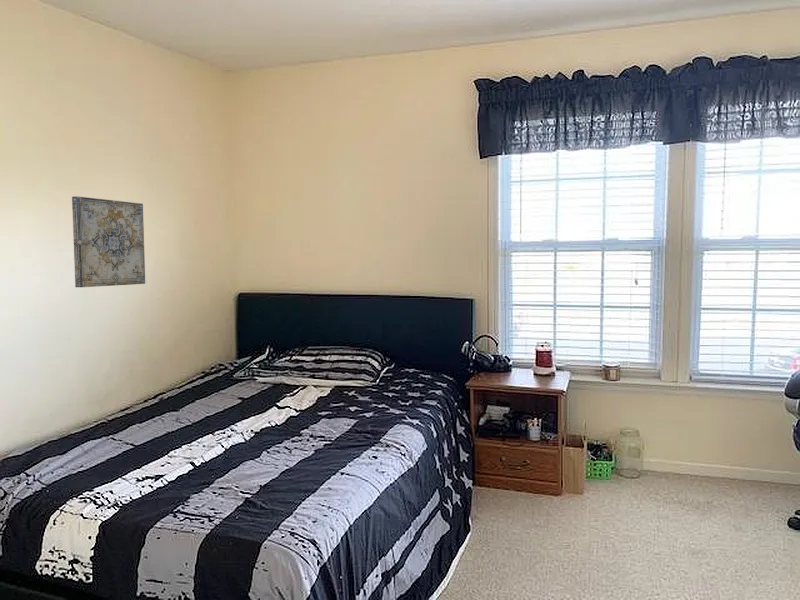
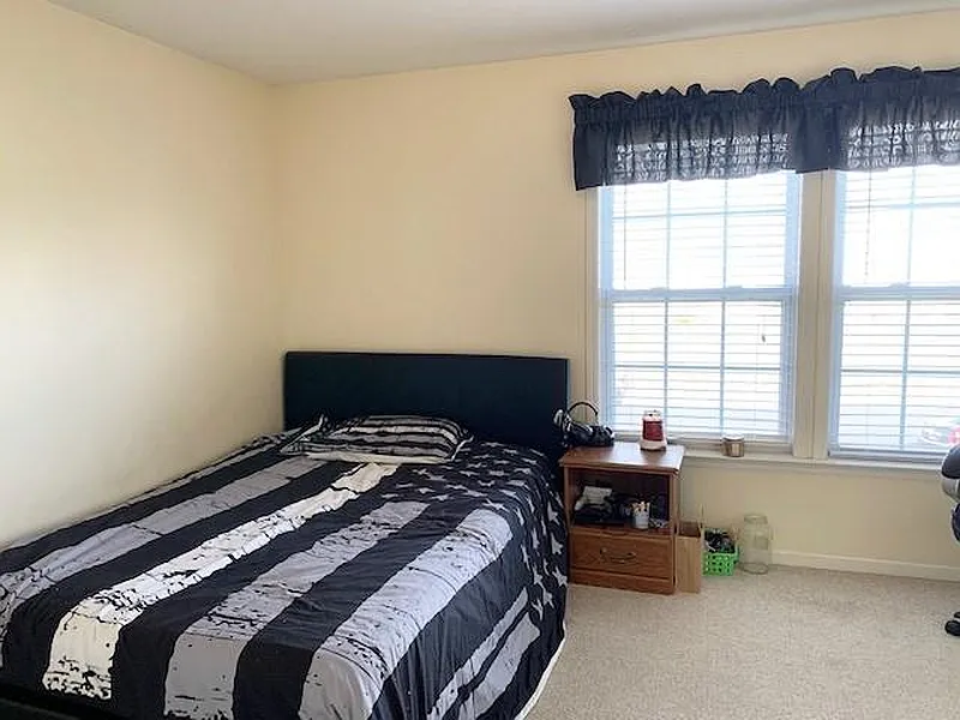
- wall art (111, 243)
